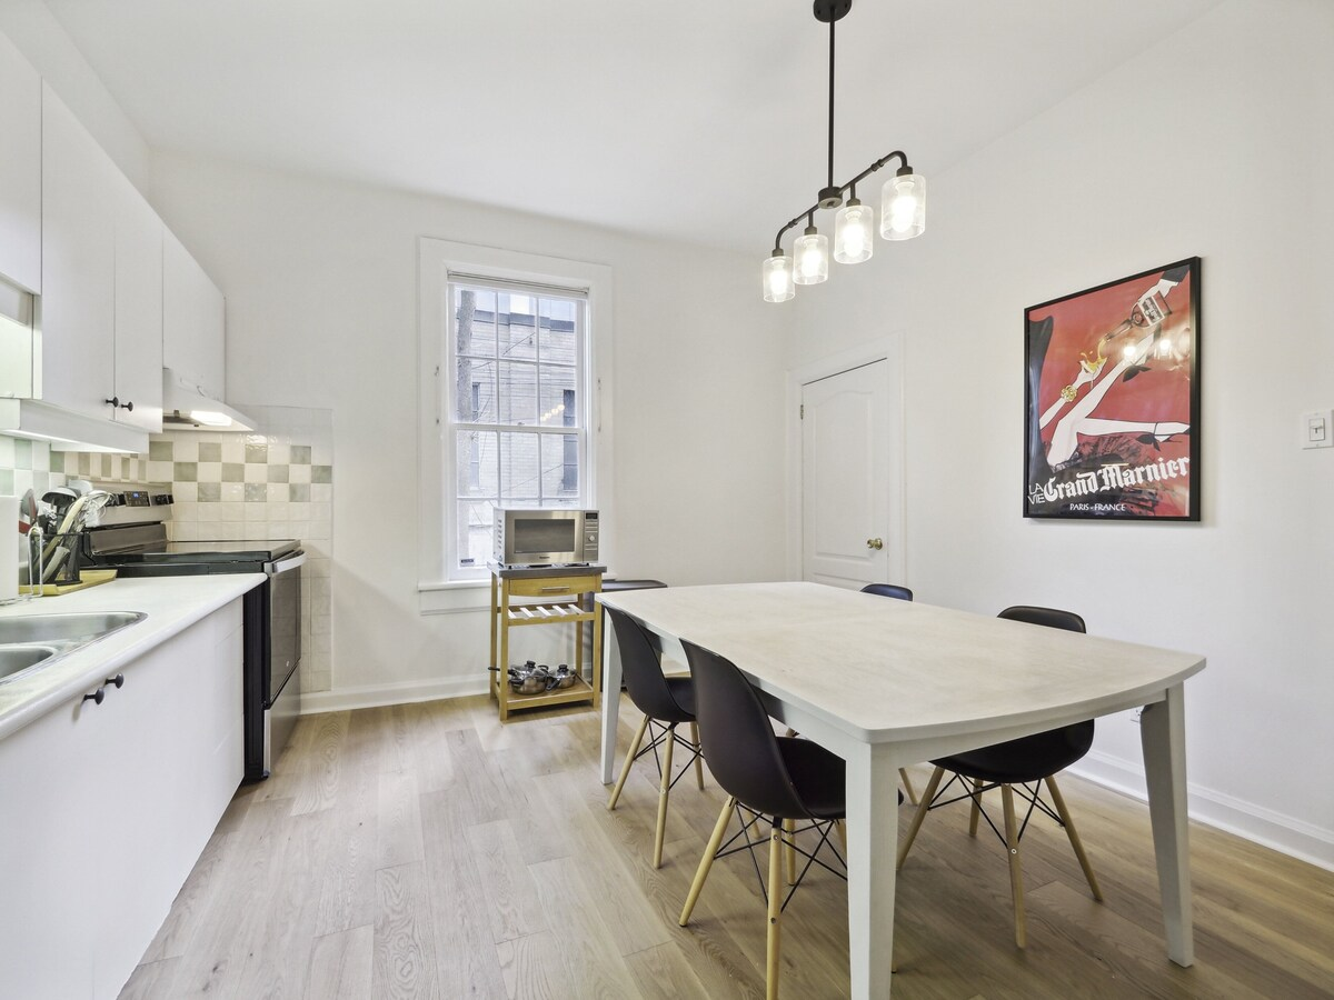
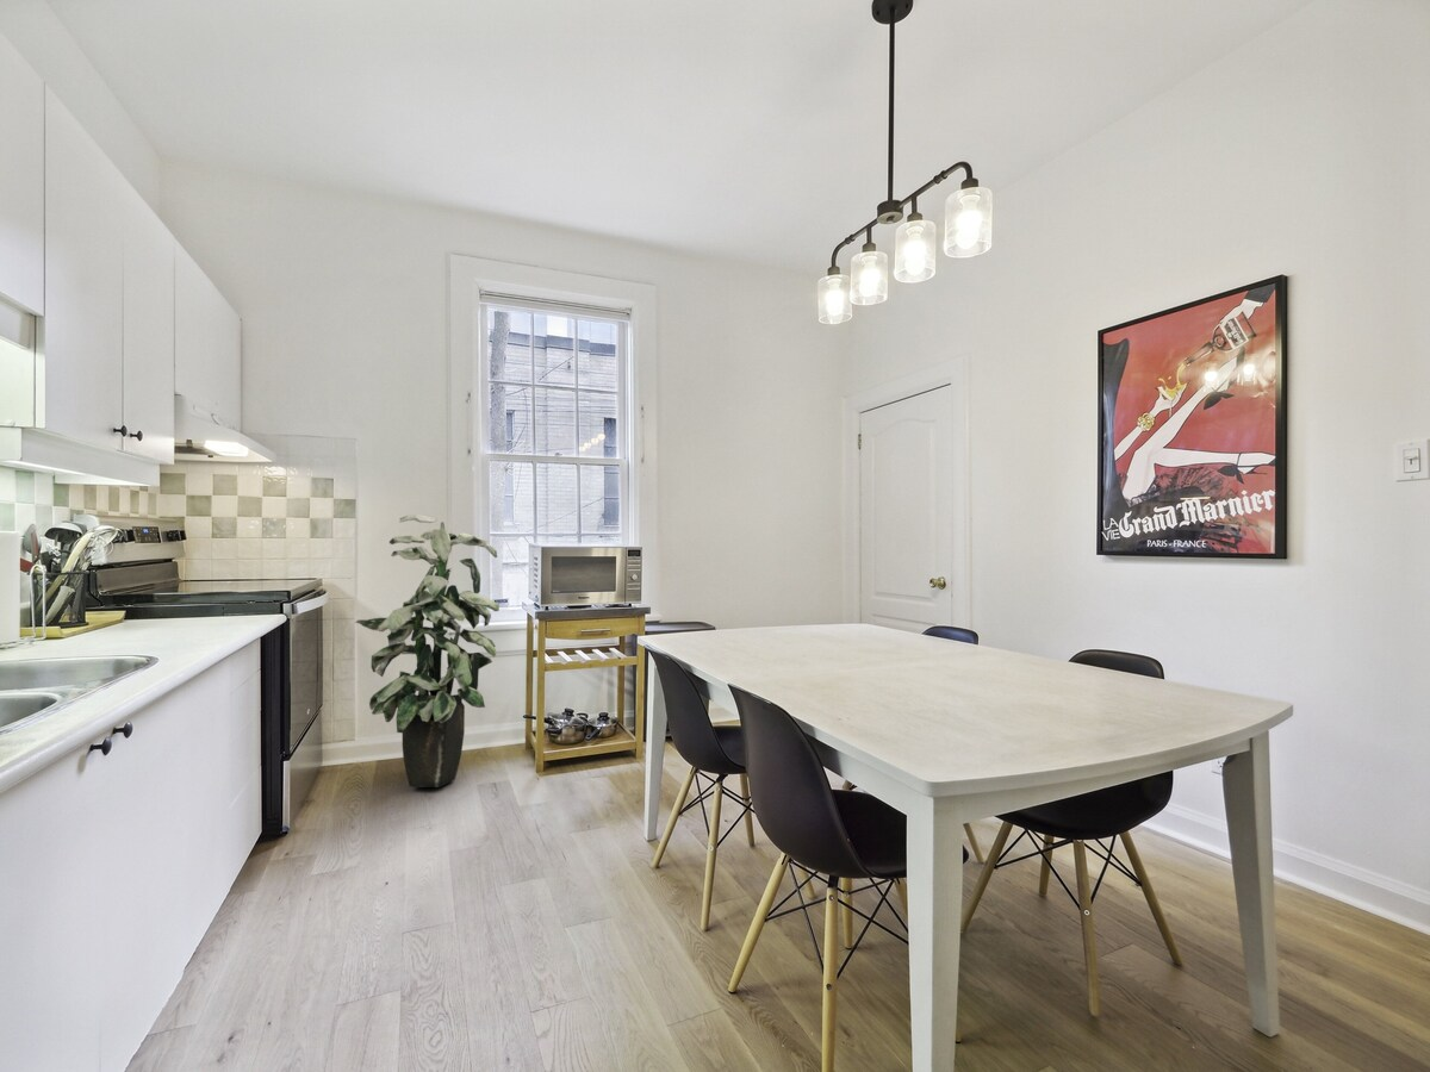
+ indoor plant (430, 647)
